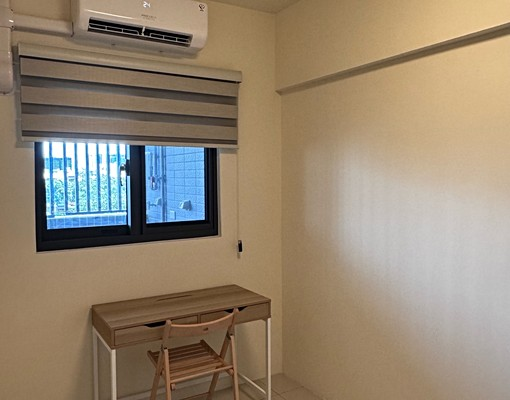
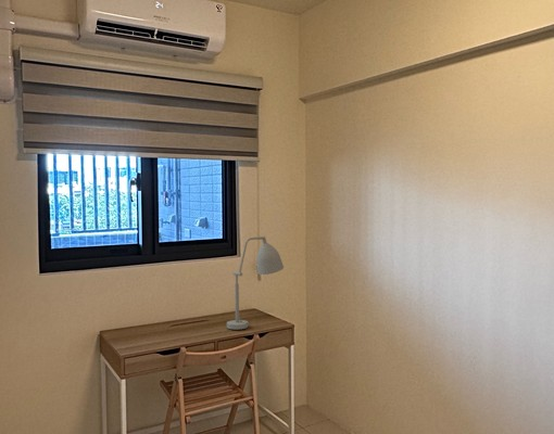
+ desk lamp (260, 273)
